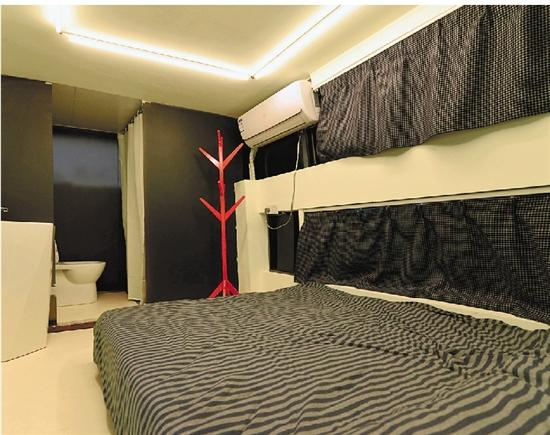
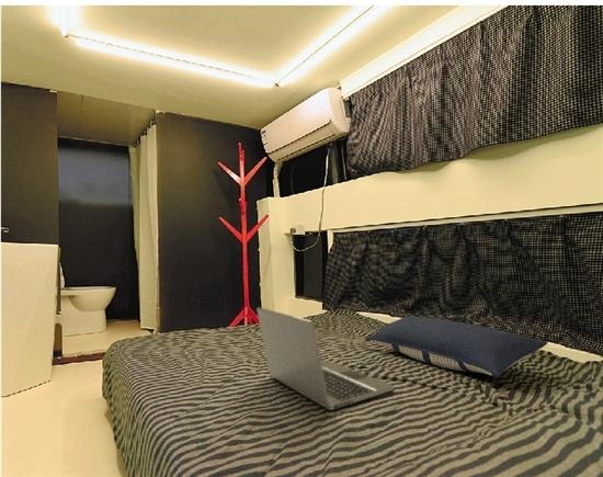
+ laptop (317, 345)
+ pillow (444, 341)
